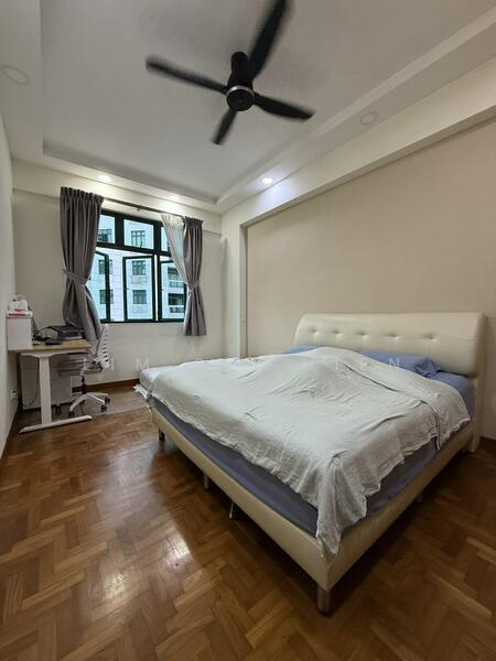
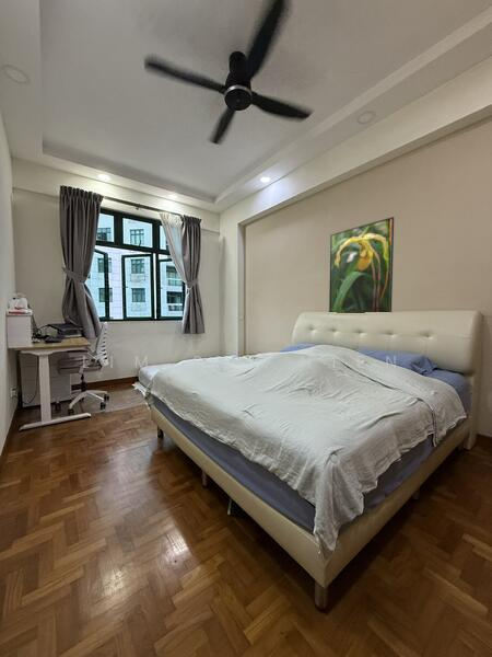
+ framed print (358, 270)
